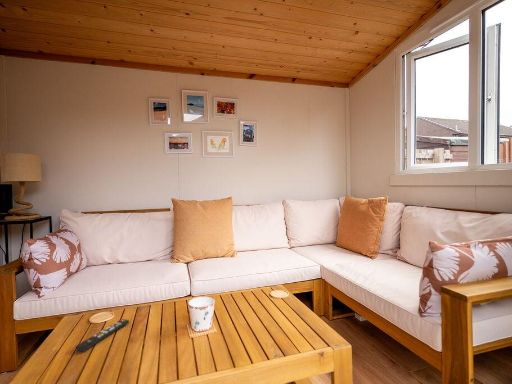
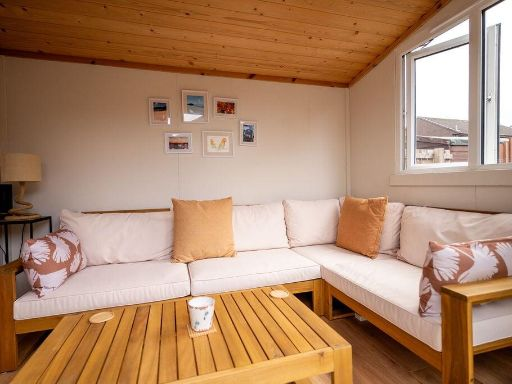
- remote control (104, 333)
